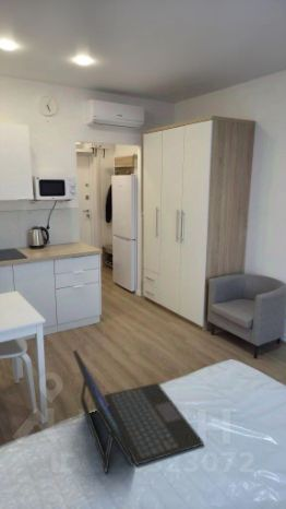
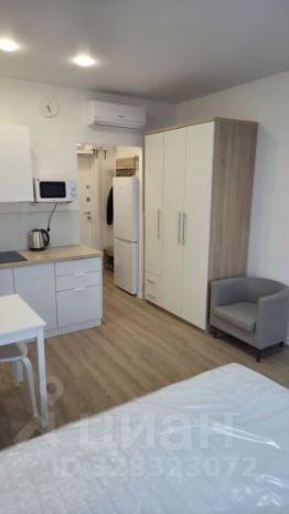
- laptop (133, 393)
